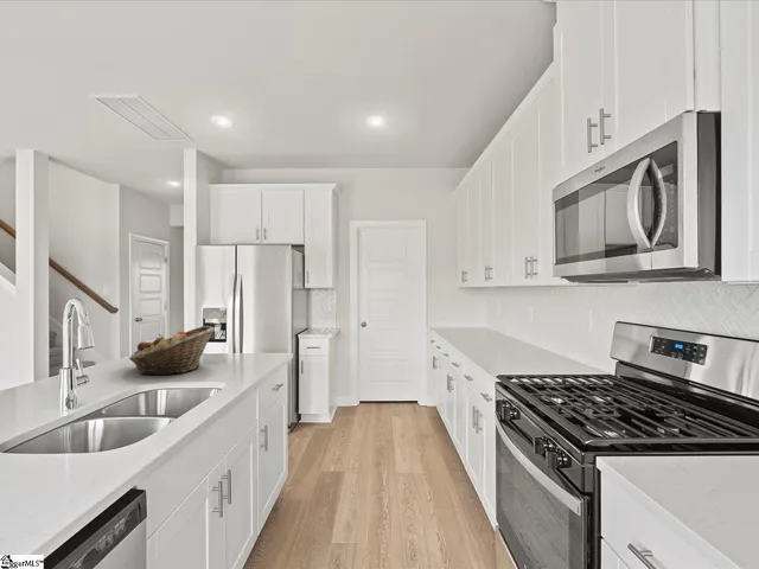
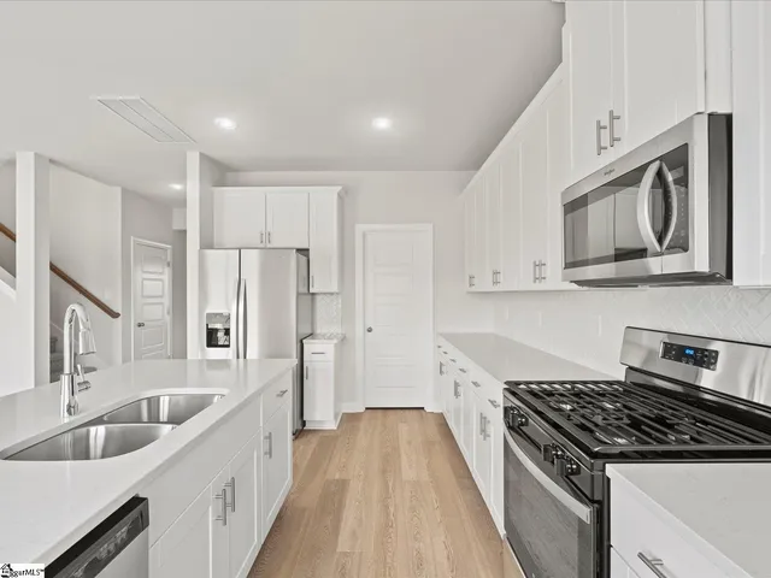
- fruit basket (173, 349)
